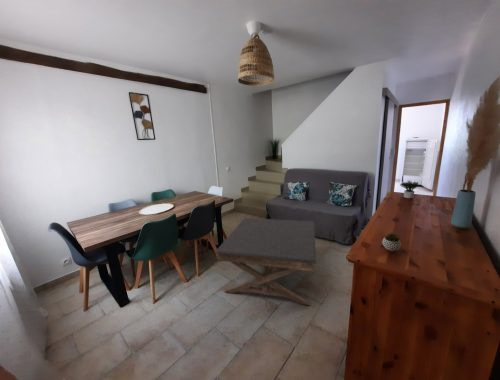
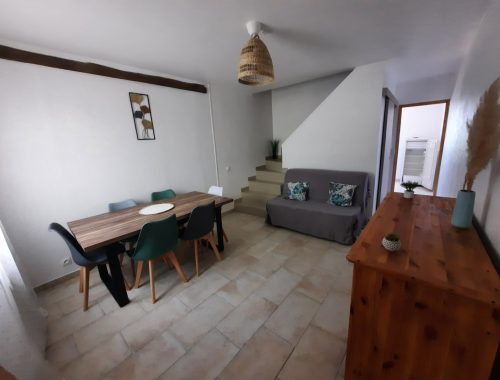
- coffee table (271, 253)
